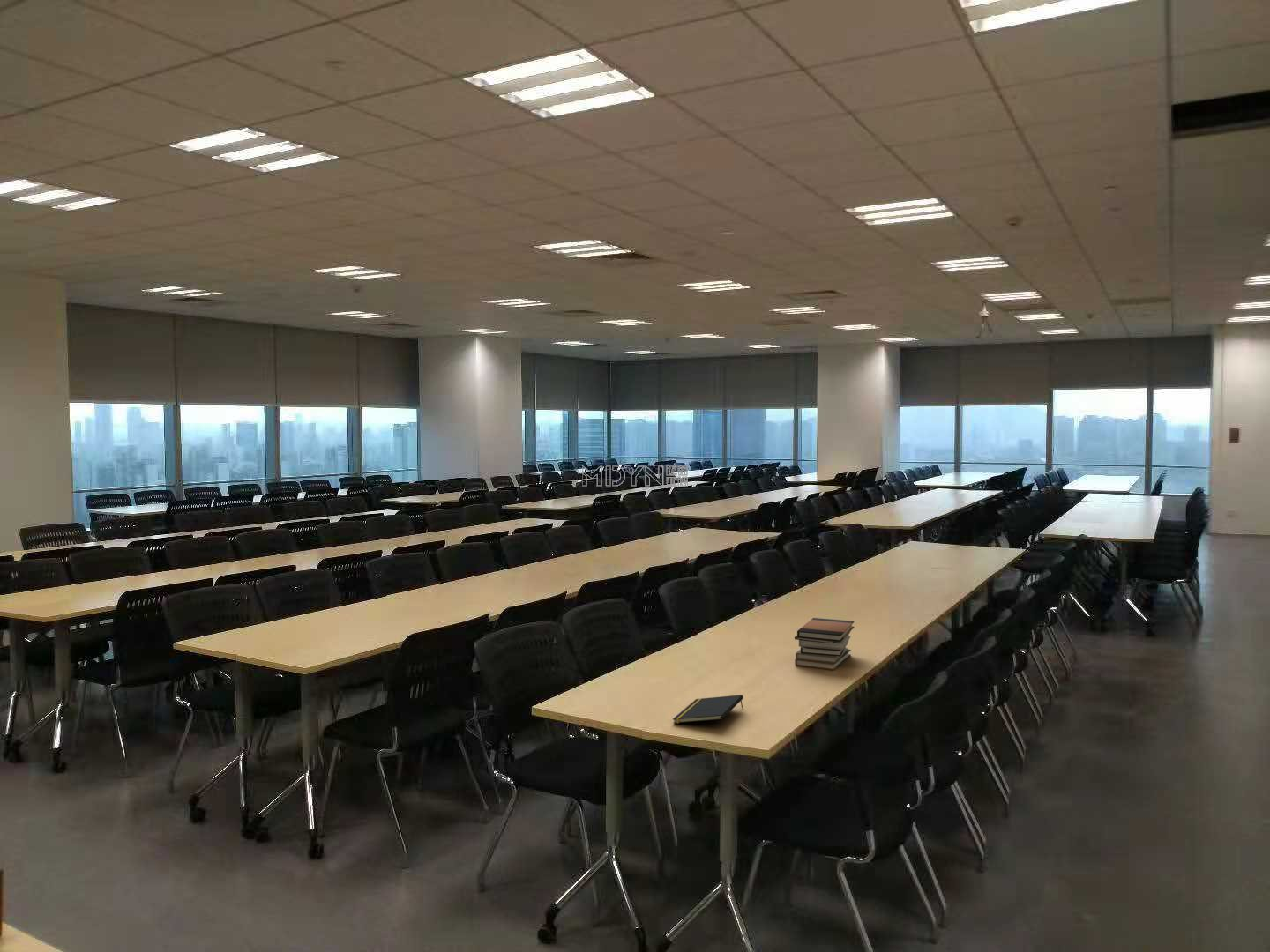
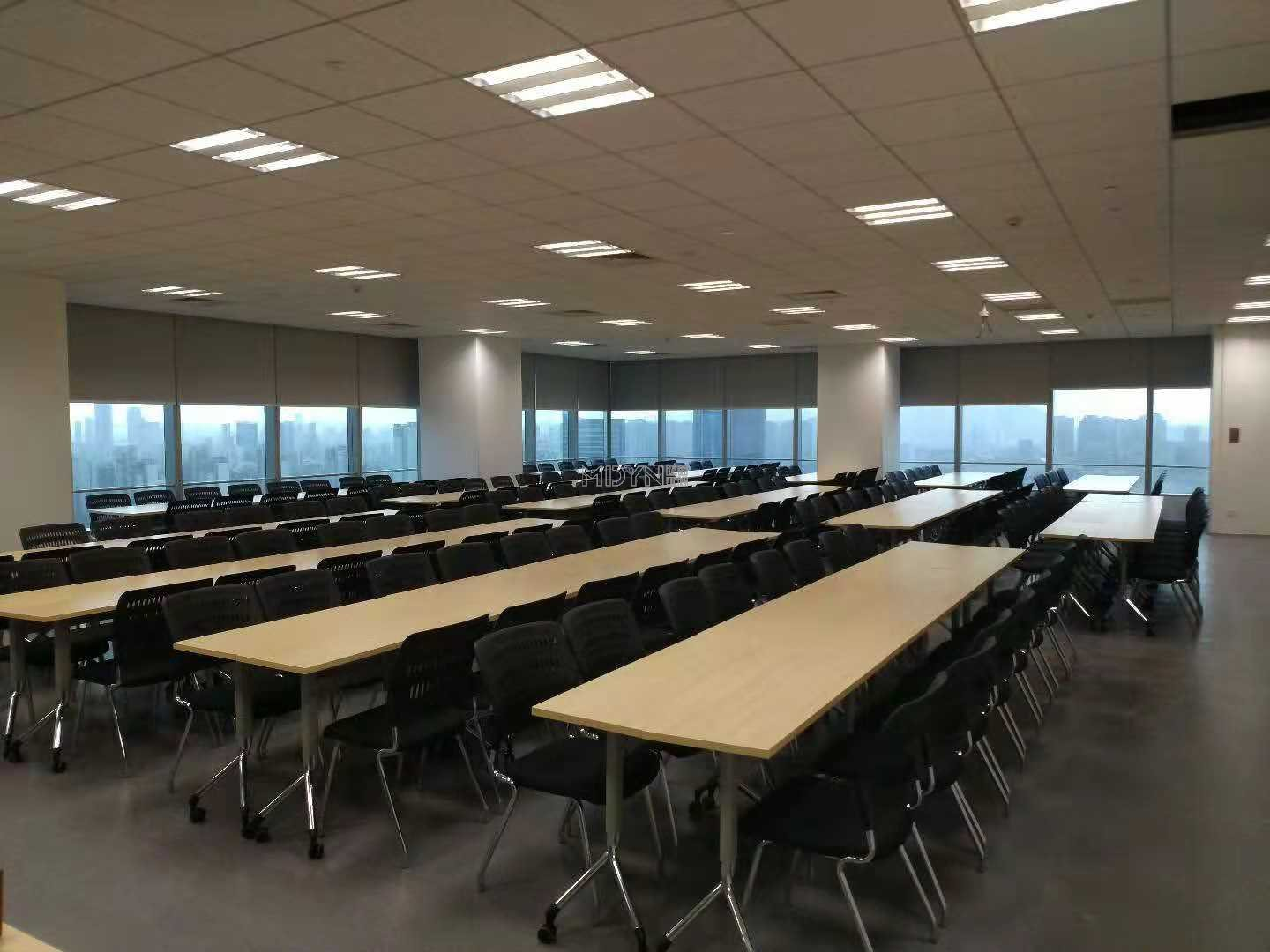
- book stack (825, 643)
- notepad (708, 709)
